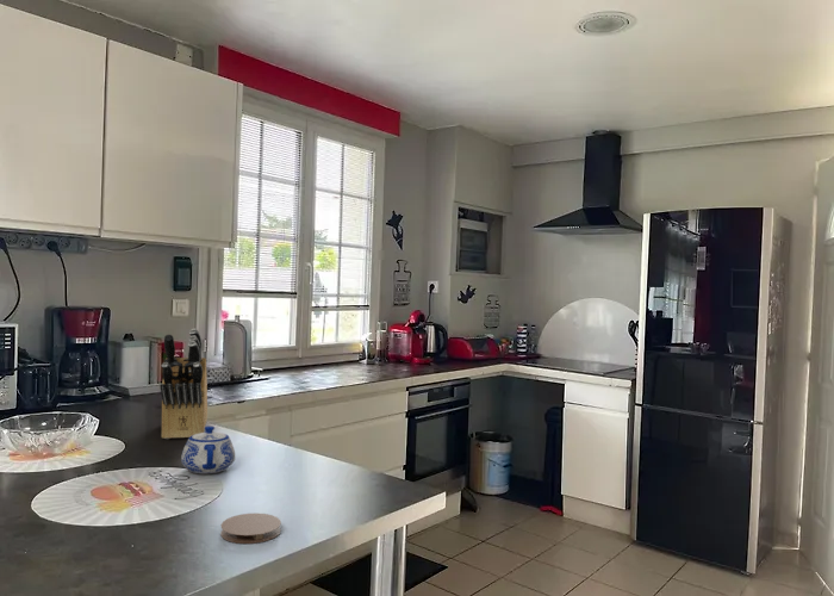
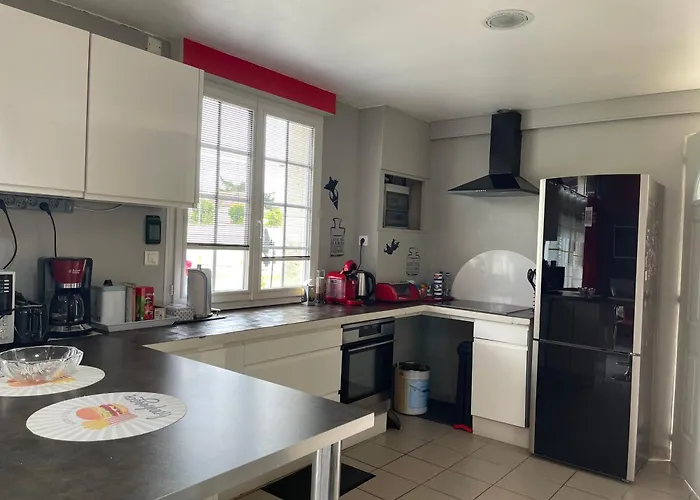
- knife block (186, 379)
- teapot (208, 446)
- coaster (250, 527)
